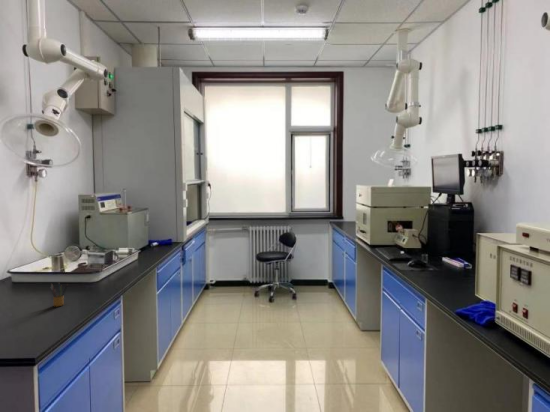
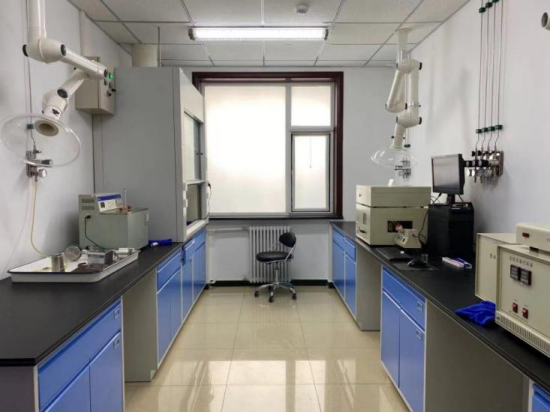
- pencil box (59, 294)
